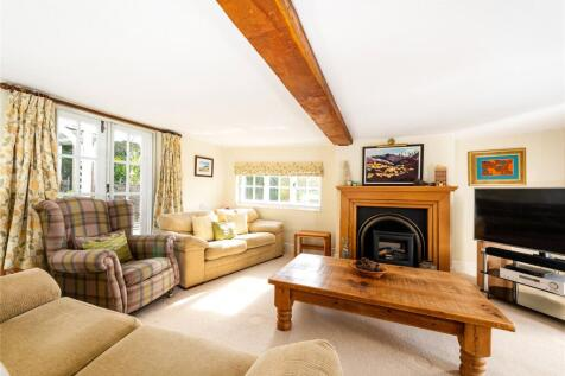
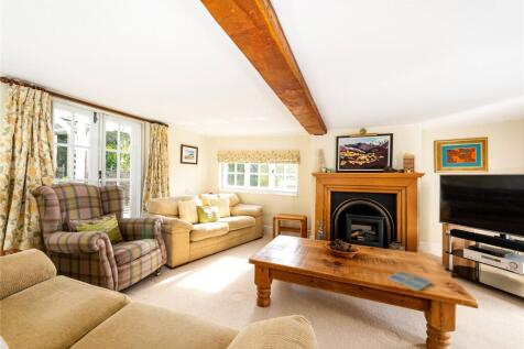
+ drink coaster (408, 280)
